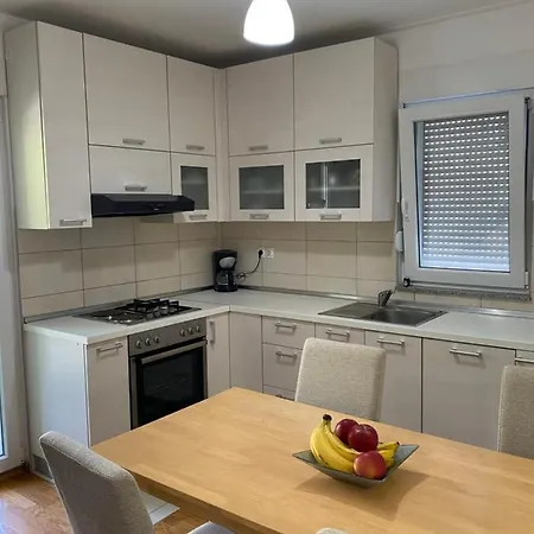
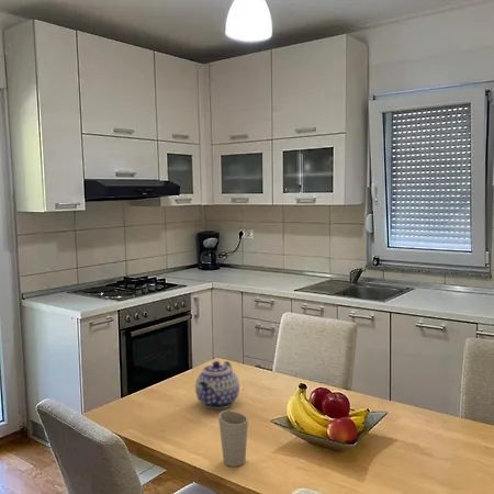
+ cup (233, 437)
+ teapot (216, 382)
